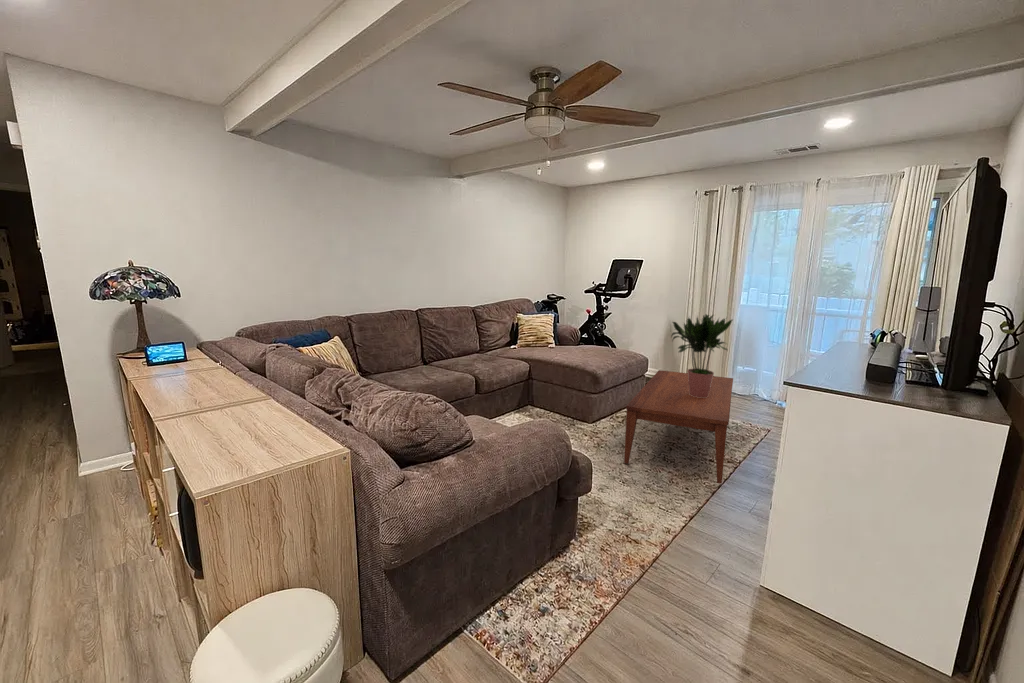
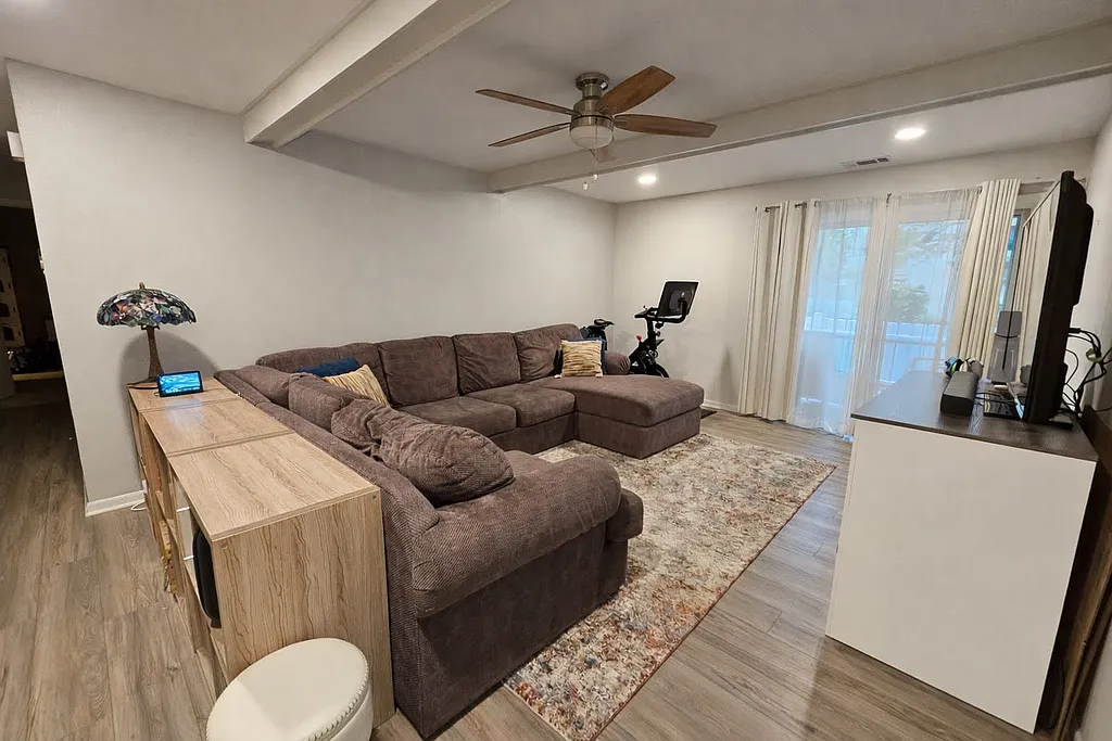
- potted plant (693, 353)
- coffee table (684, 416)
